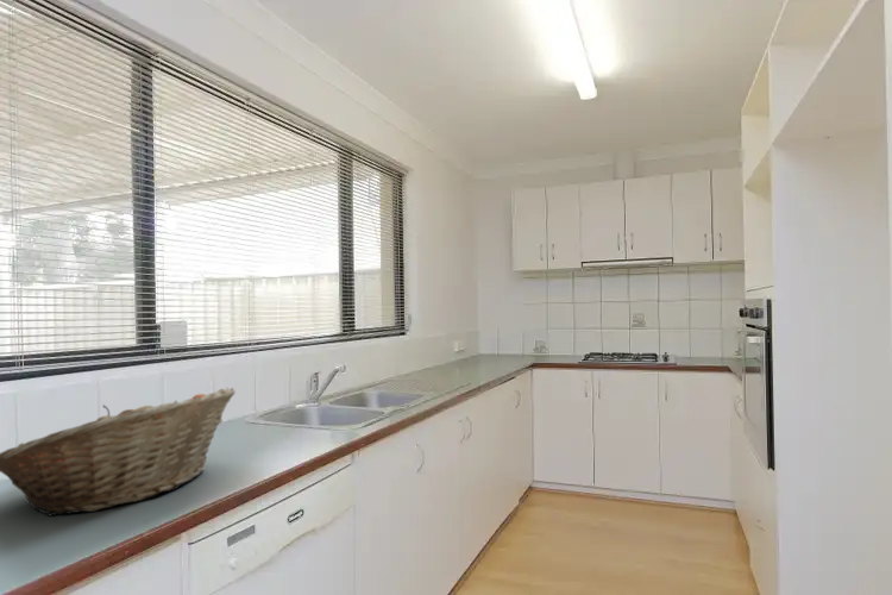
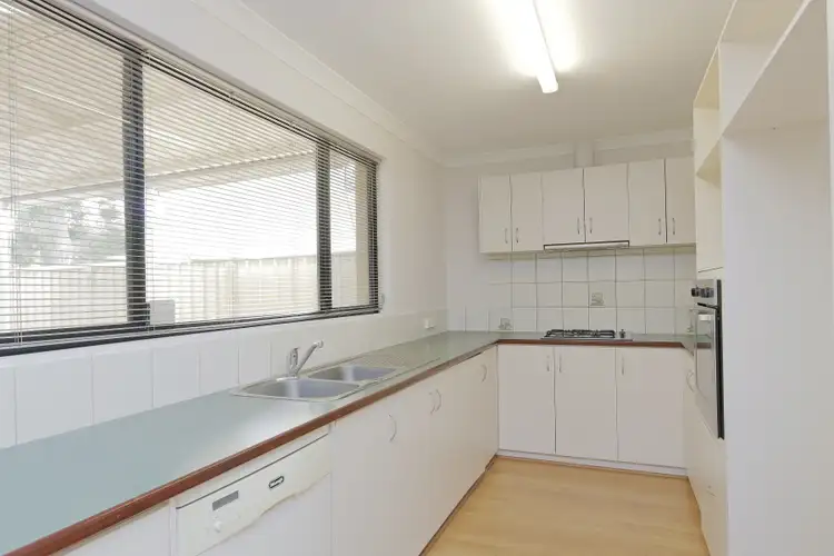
- fruit basket (128, 440)
